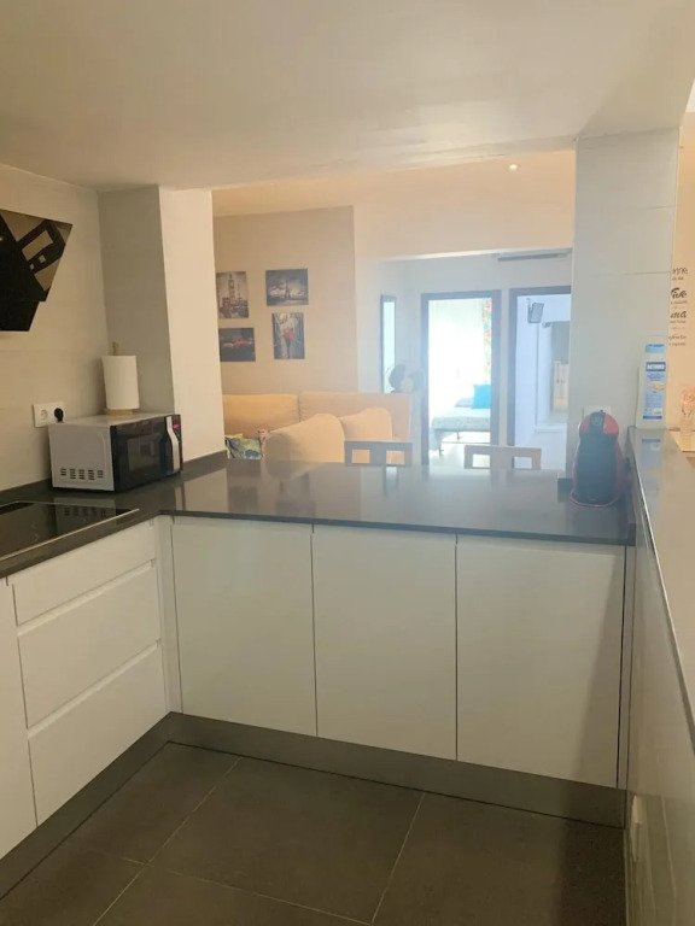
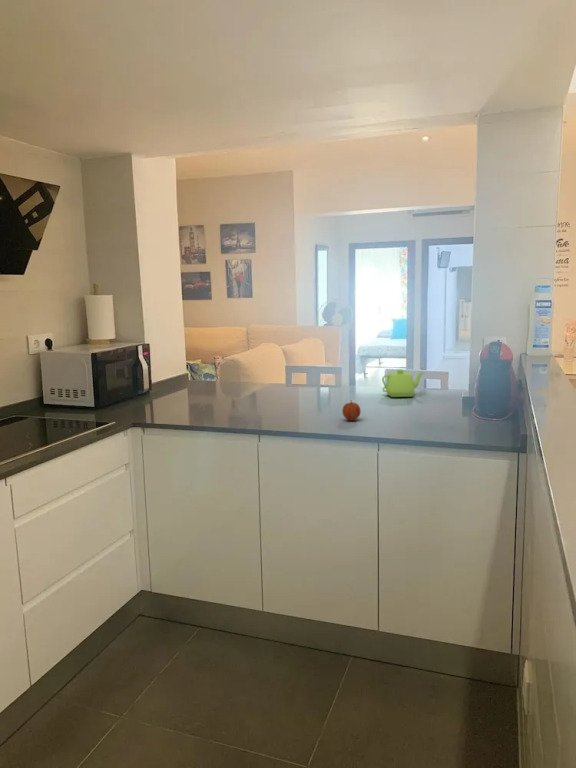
+ fruit (351, 409)
+ teapot (403, 382)
